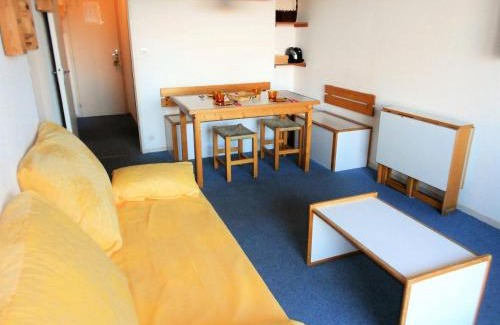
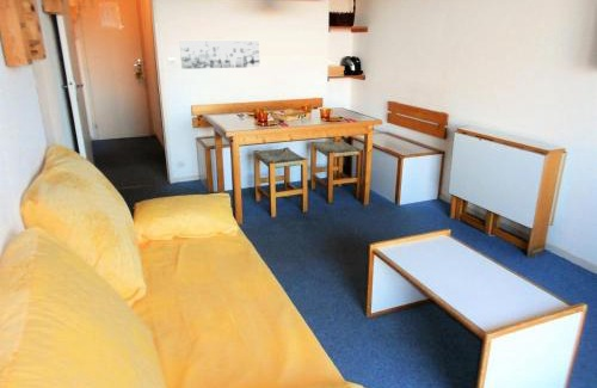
+ wall art (221, 54)
